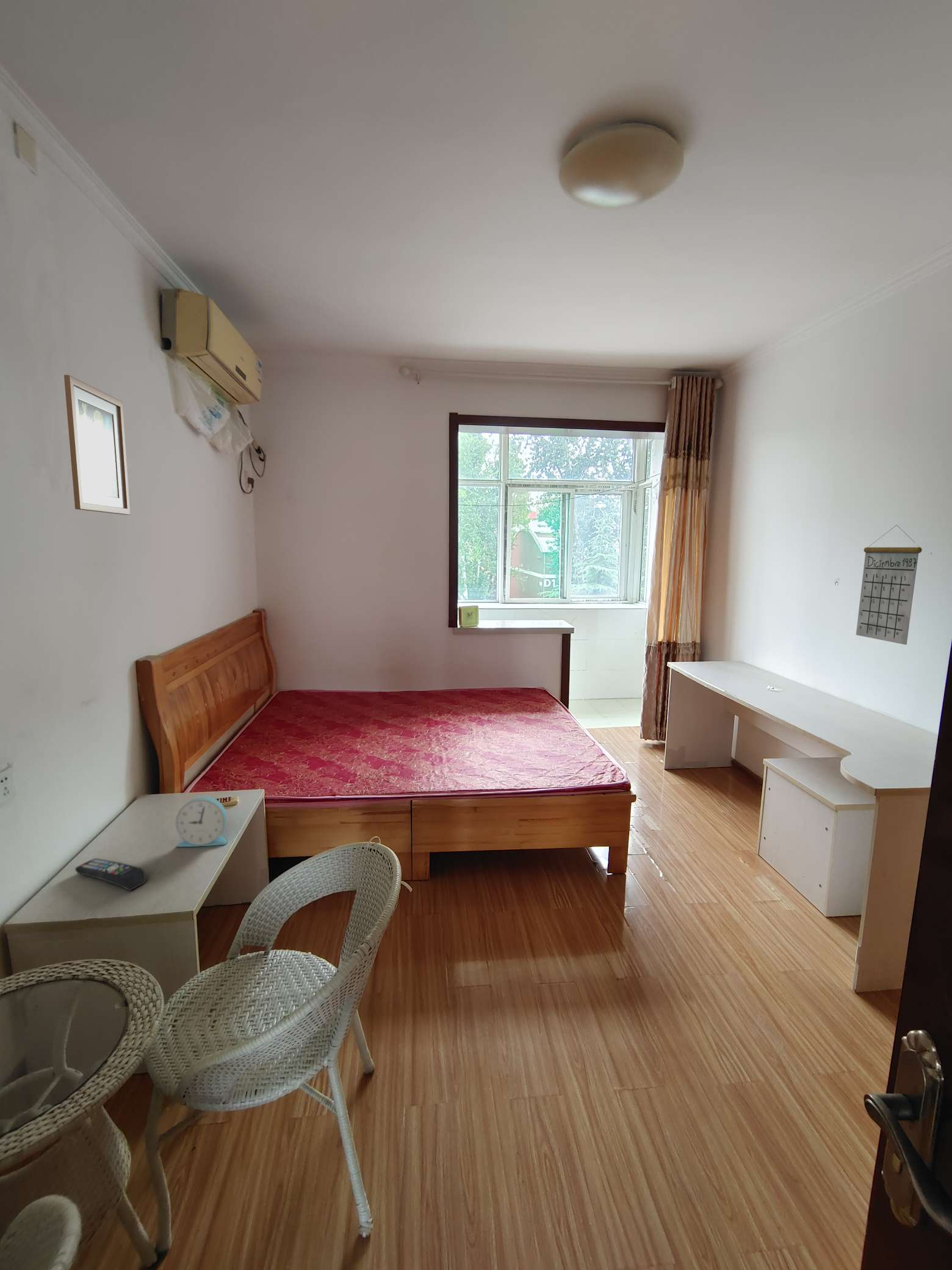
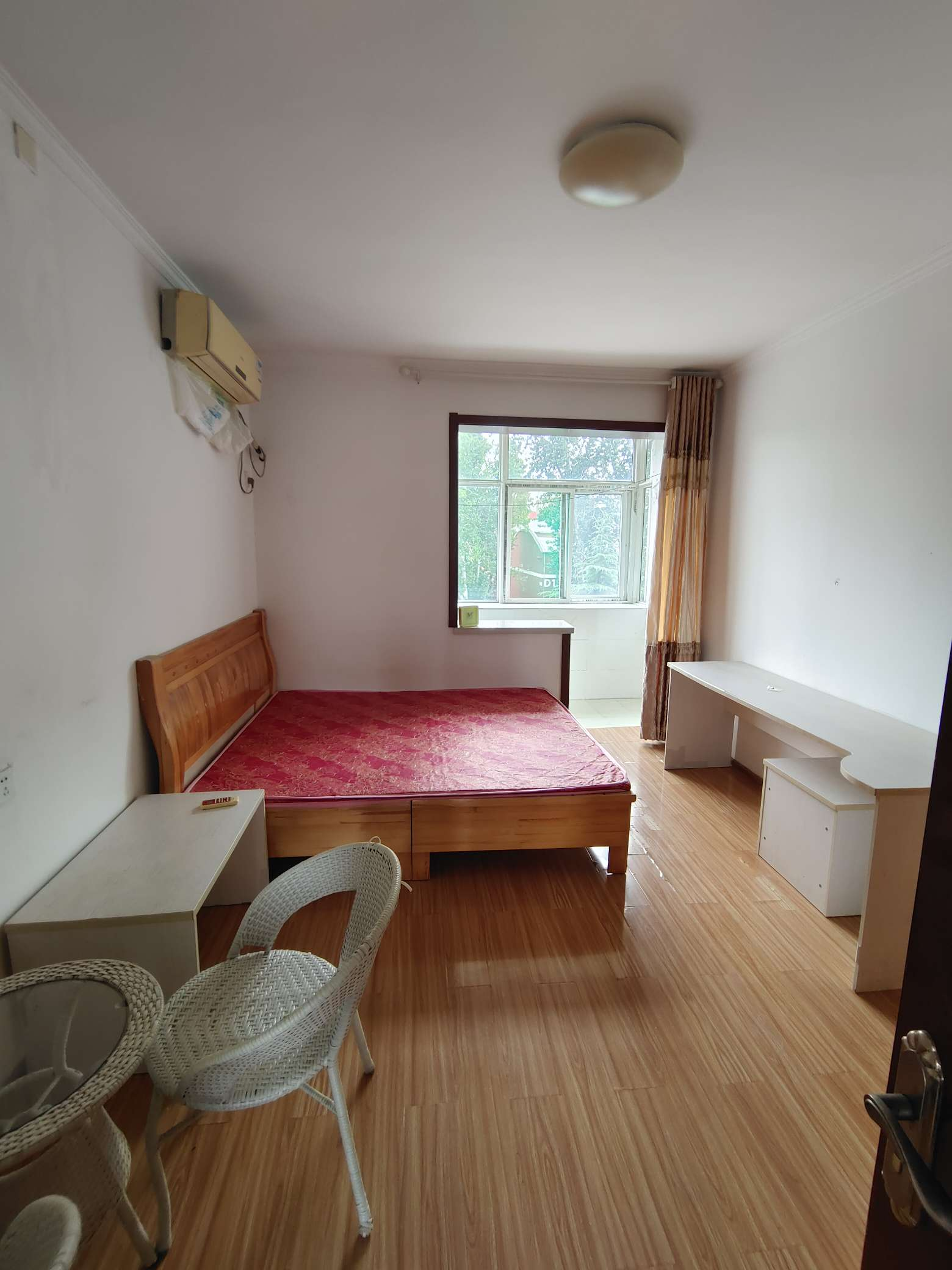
- calendar (887, 582)
- wall art (100, 451)
- alarm clock (203, 818)
- remote control (110, 872)
